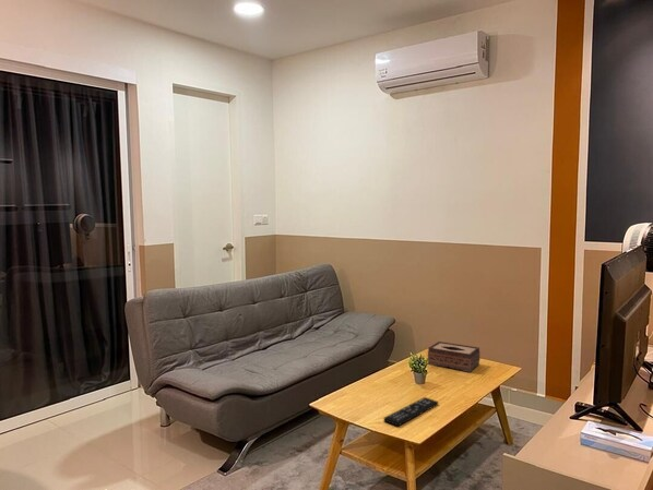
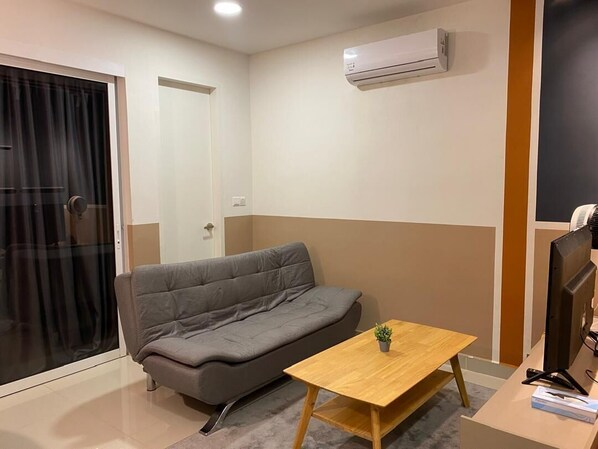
- tissue box (453, 356)
- remote control (412, 410)
